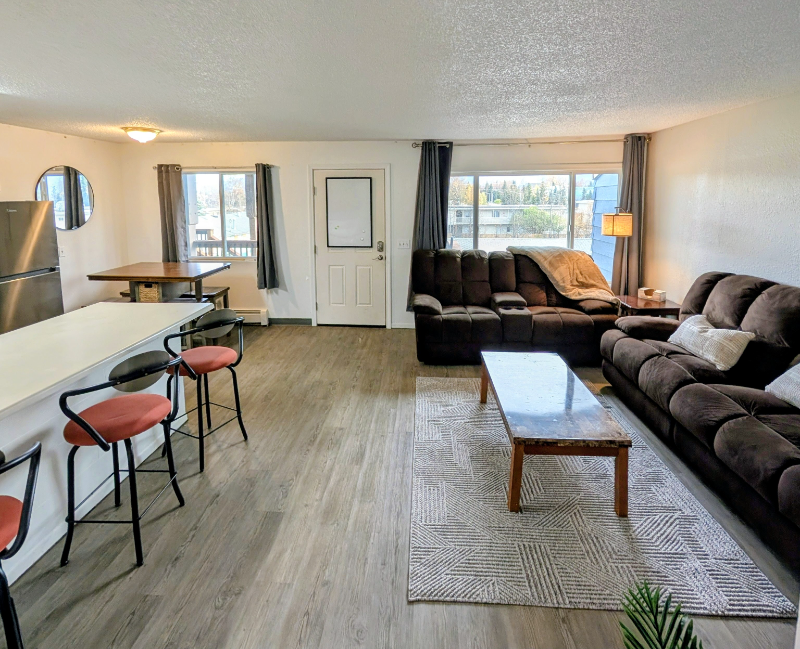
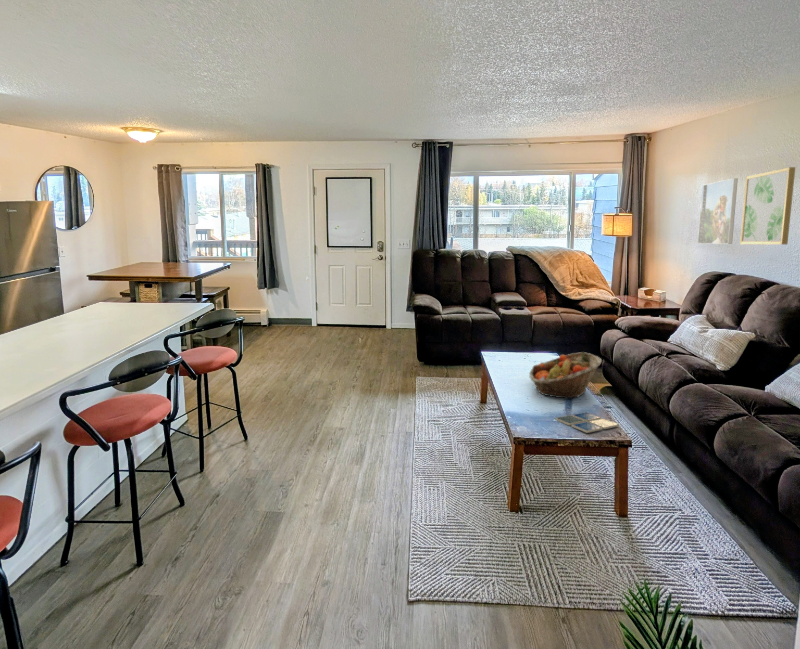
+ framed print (716, 213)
+ drink coaster (586, 421)
+ fruit basket (564, 373)
+ wall art (765, 208)
